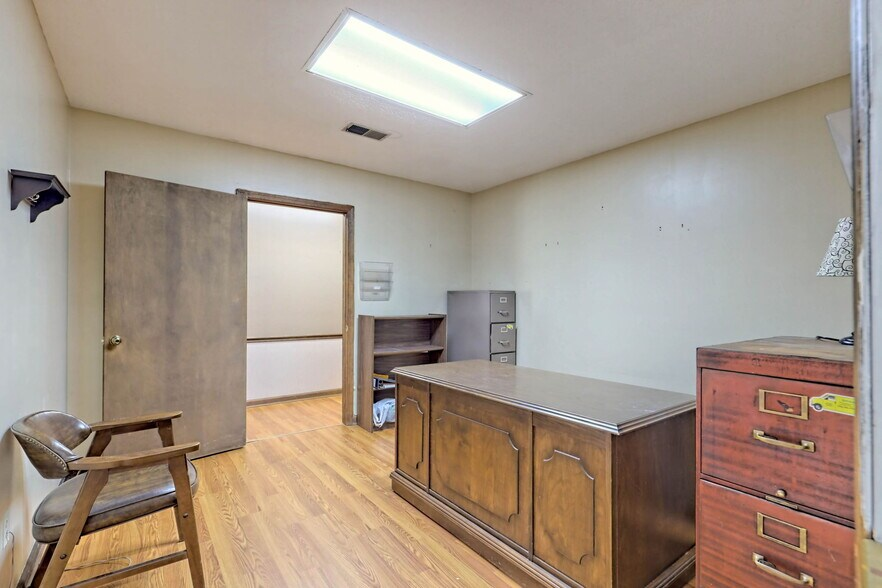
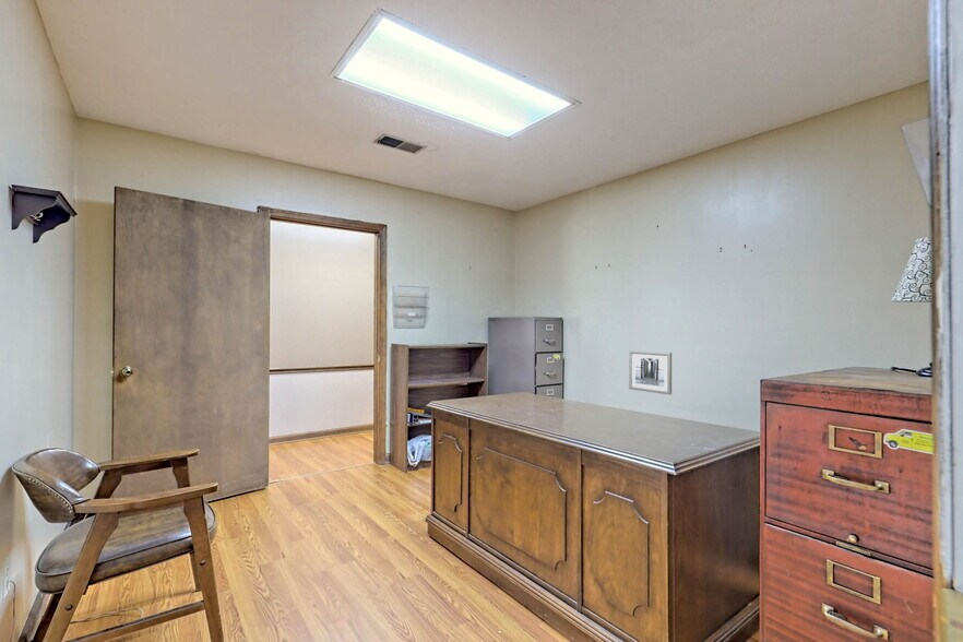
+ wall art (649, 371)
